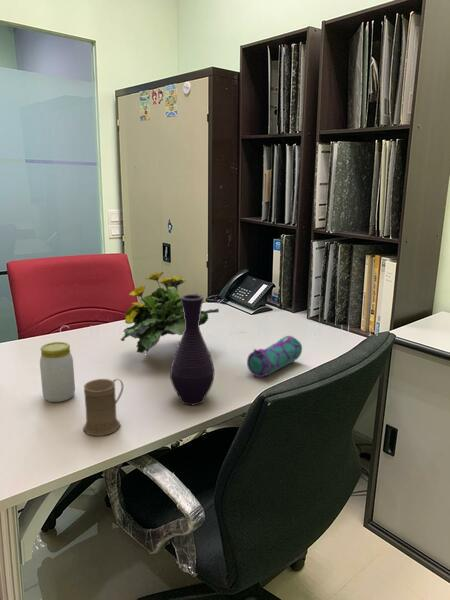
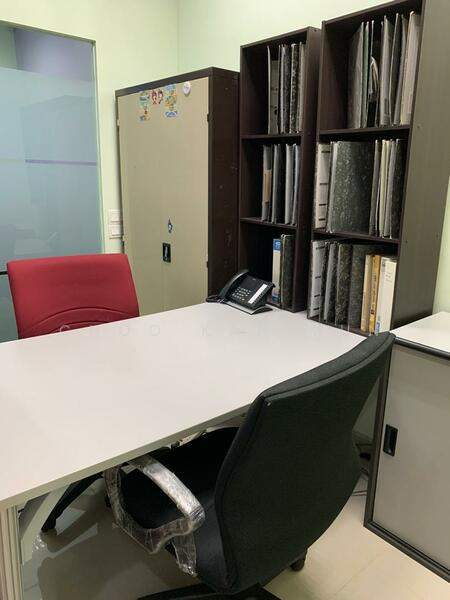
- flowering plant (170, 314)
- mug (105, 403)
- jar (57, 371)
- pencil case (275, 354)
- vase (192, 349)
